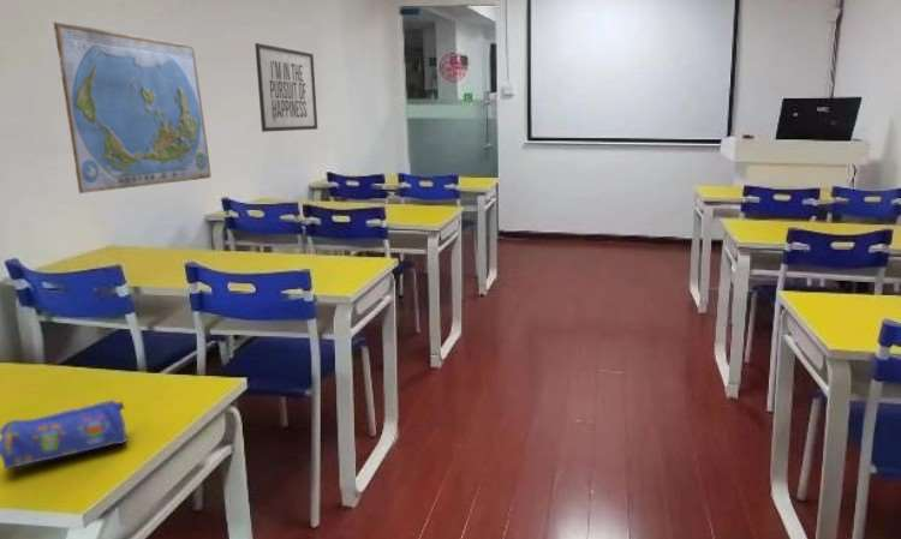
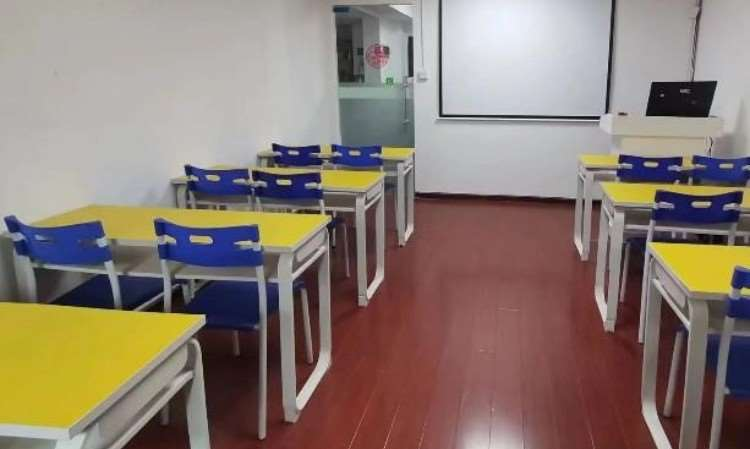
- pencil case (65, 431)
- world map (143, 112)
- mirror (288, 90)
